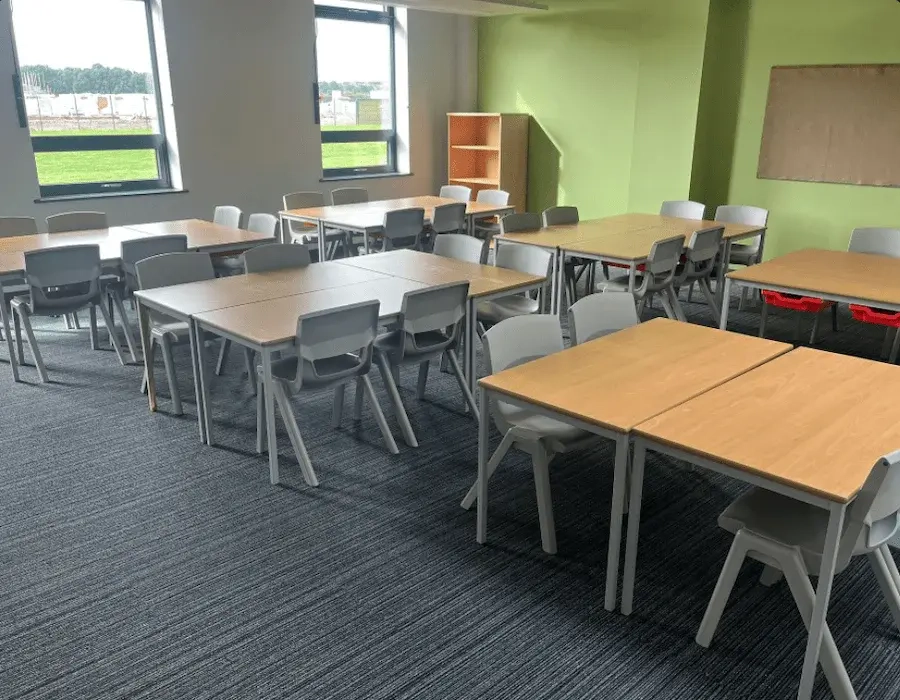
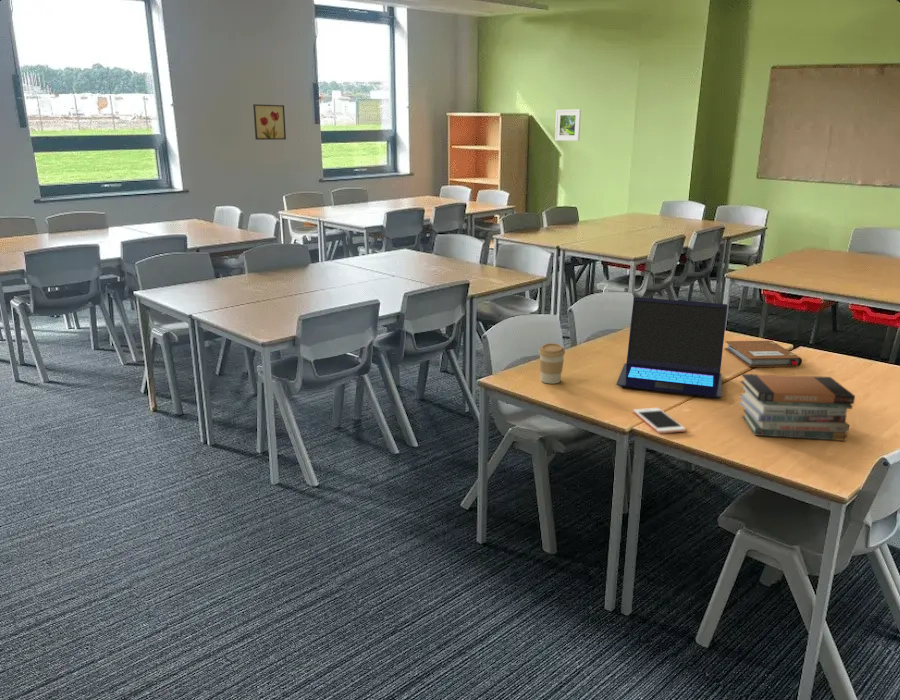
+ coffee cup (551, 363)
+ book stack (792, 406)
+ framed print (567, 125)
+ wall art (269, 122)
+ cell phone (658, 420)
+ notebook (763, 353)
+ laptop (673, 344)
